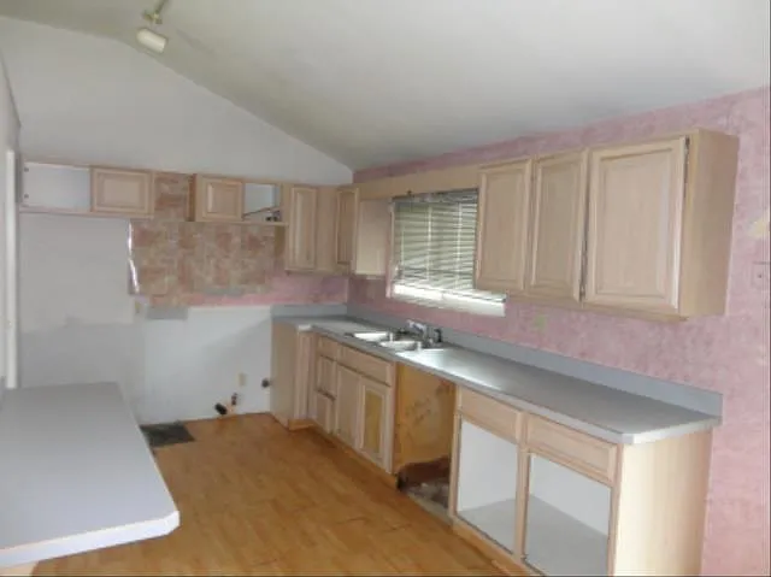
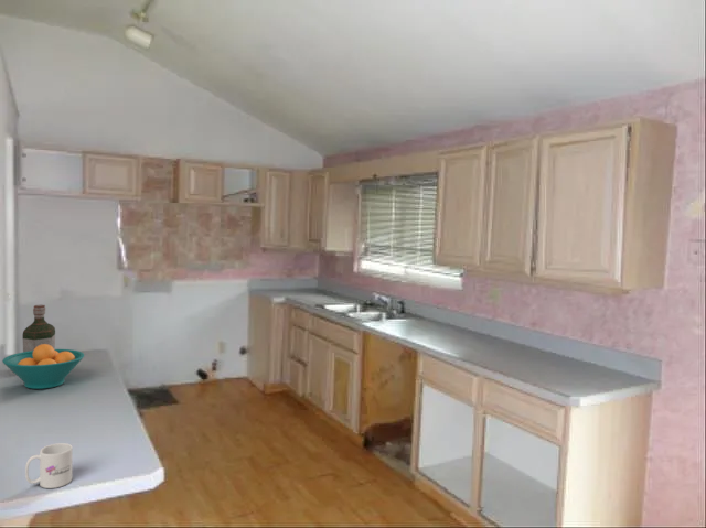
+ fruit bowl (44, 364)
+ bottle (39, 336)
+ mug (49, 466)
